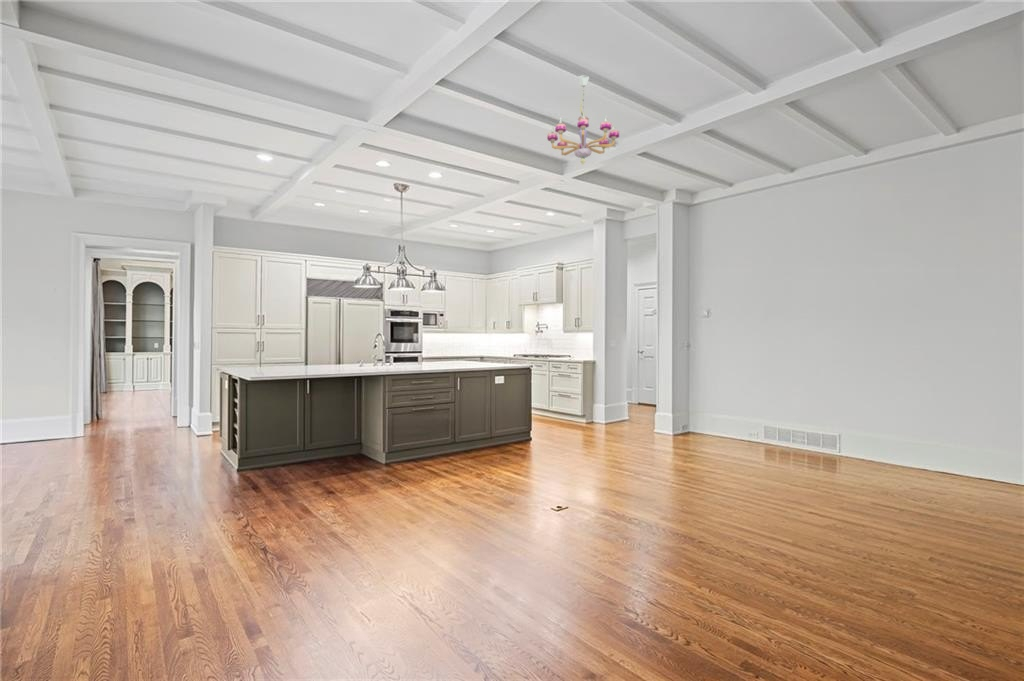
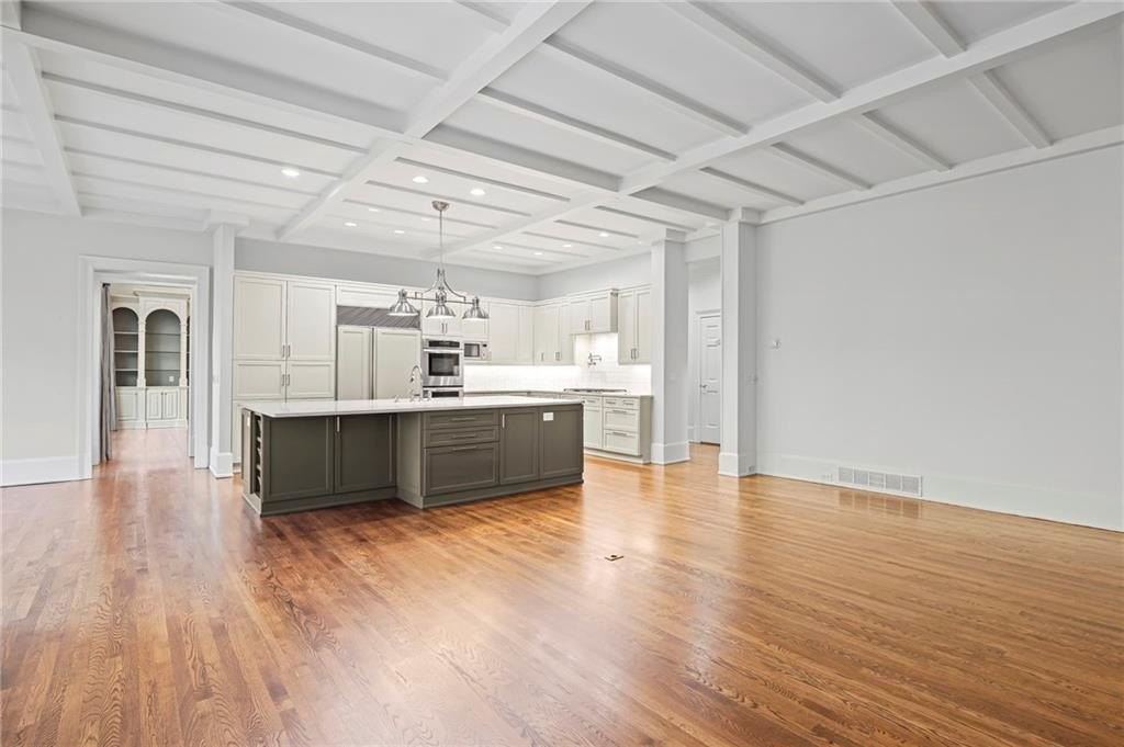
- chandelier (583, 121)
